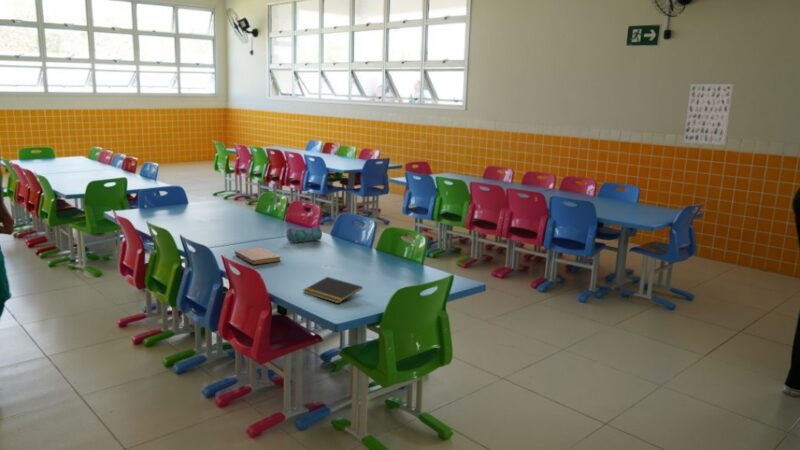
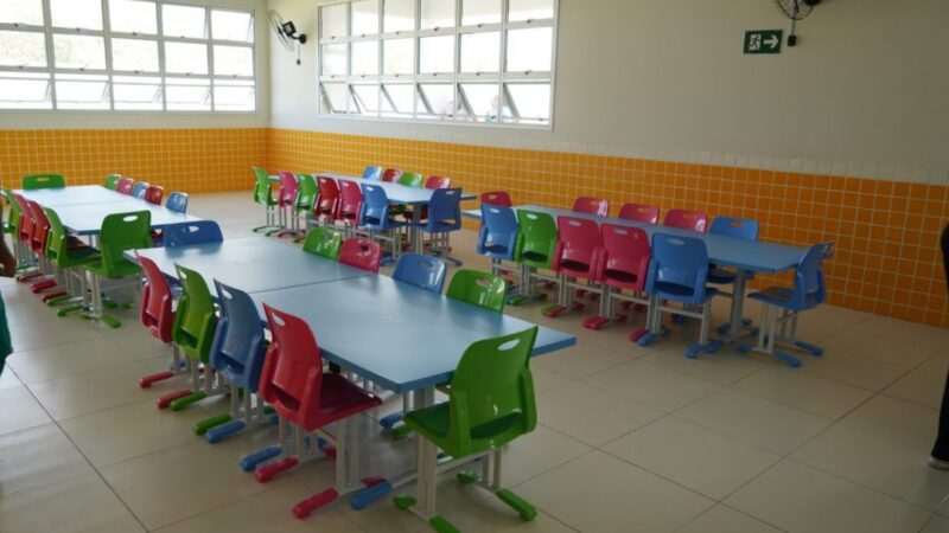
- notepad (332, 289)
- notebook (257, 255)
- wall art (707, 114)
- pencil case (304, 233)
